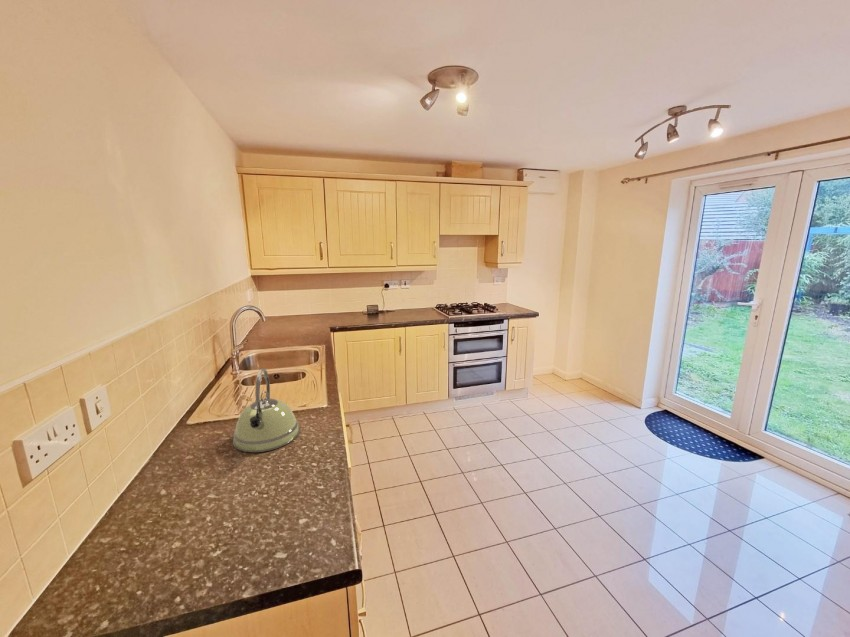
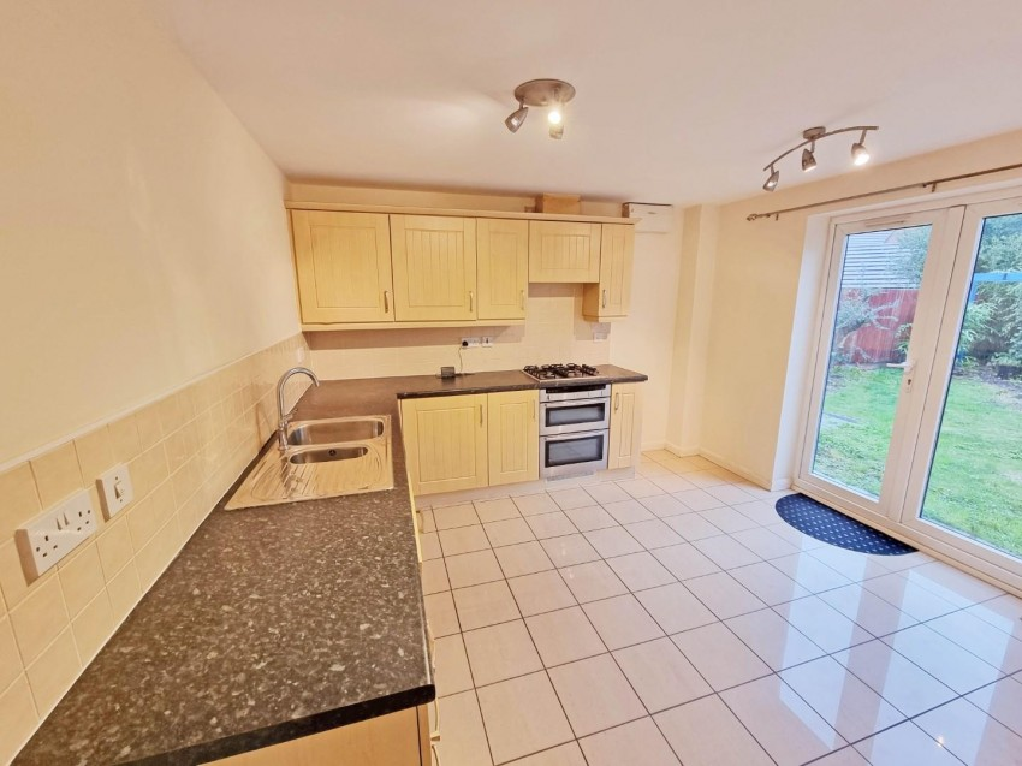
- kettle (263, 404)
